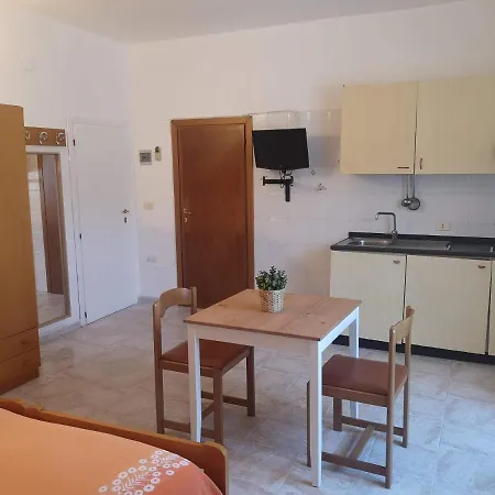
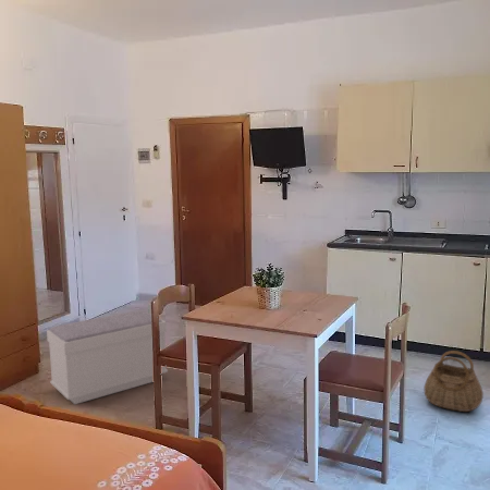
+ basket (453, 379)
+ bench (108, 353)
